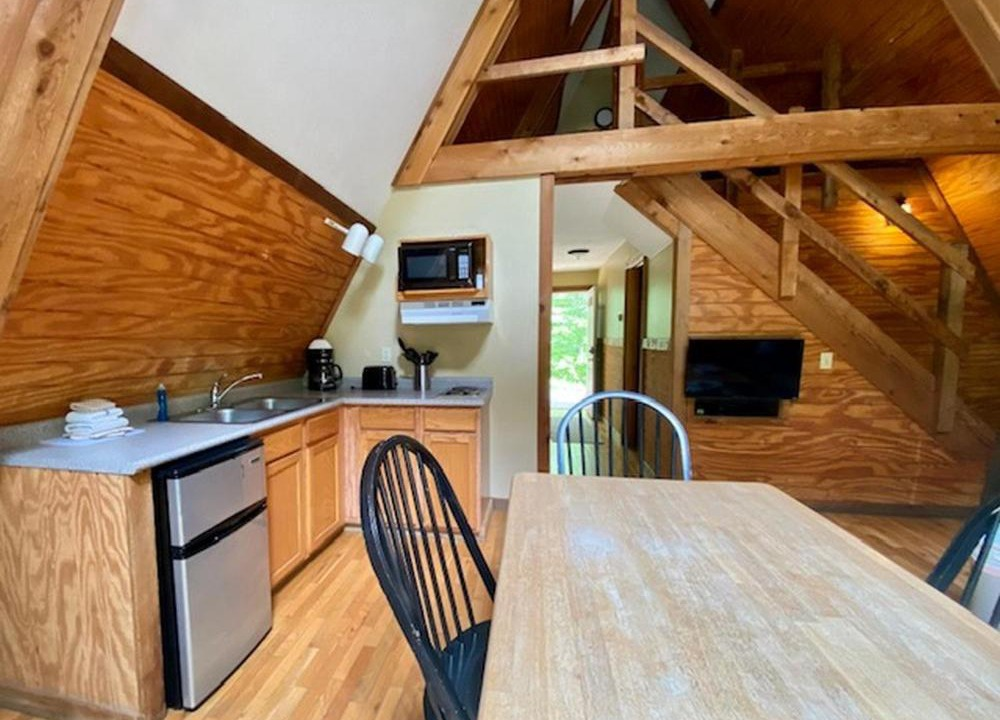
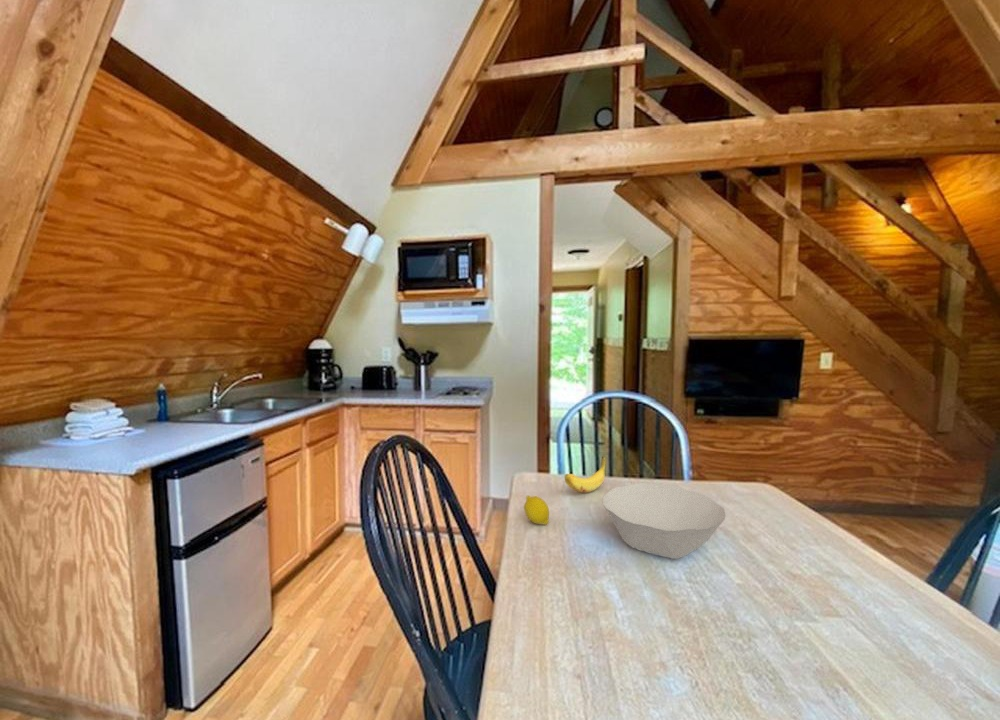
+ banana (586, 478)
+ fruit (536, 509)
+ bowl (661, 522)
